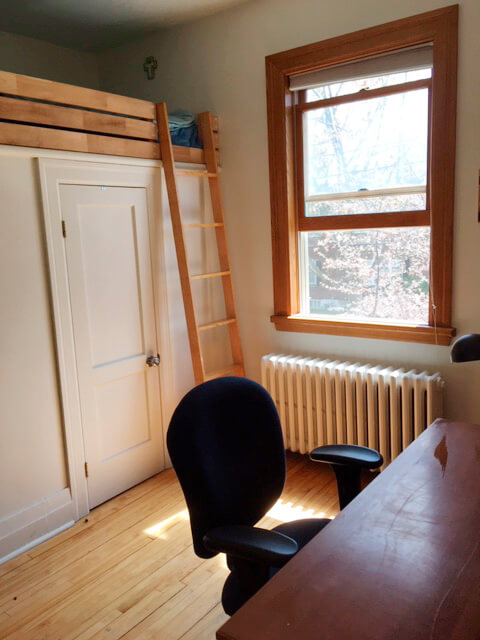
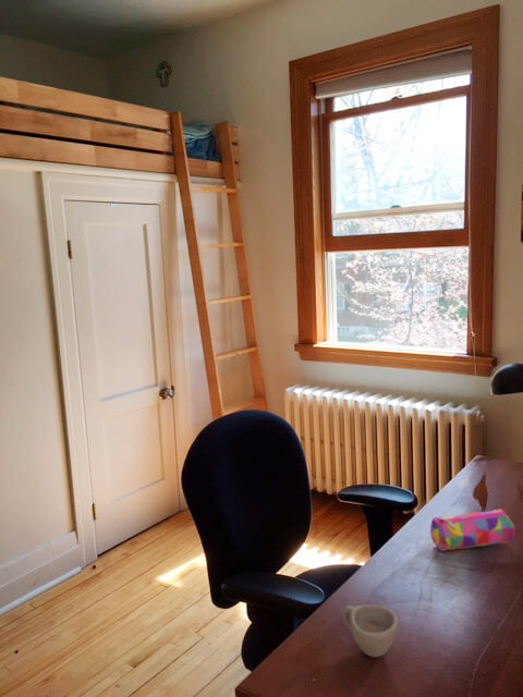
+ cup (367, 631)
+ pencil case (471, 529)
